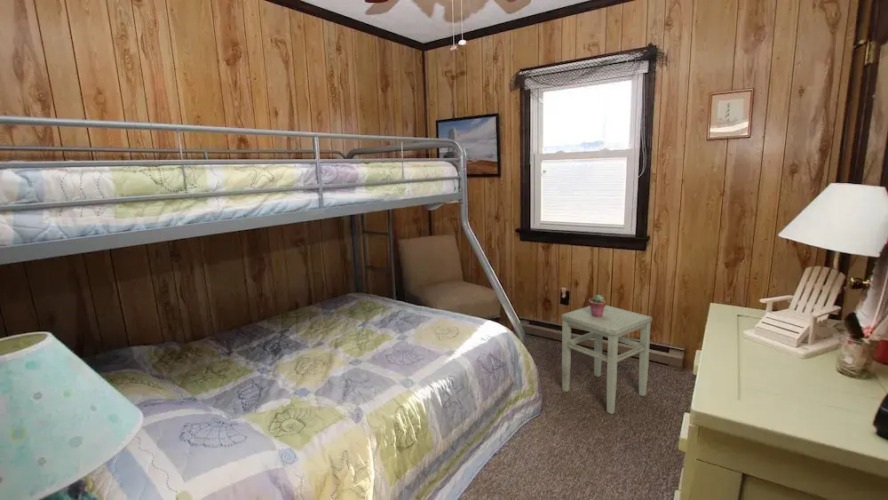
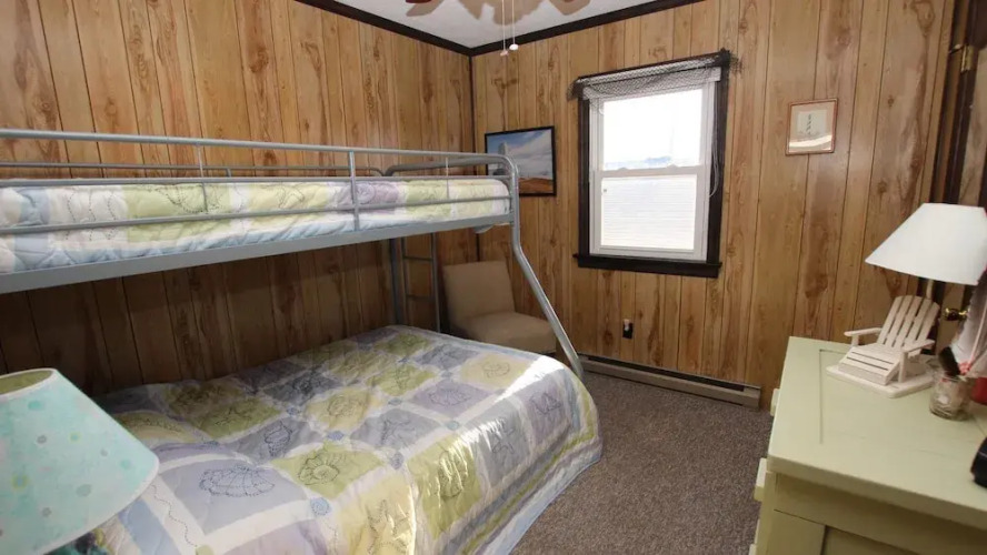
- potted succulent (597, 304)
- stool (604, 355)
